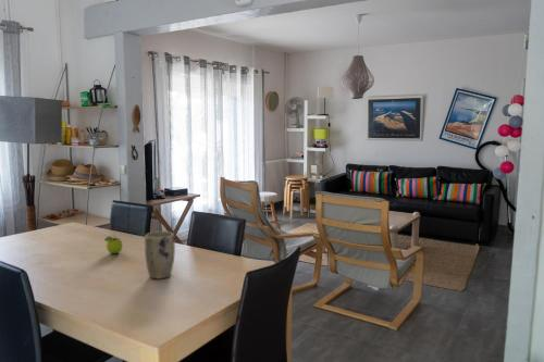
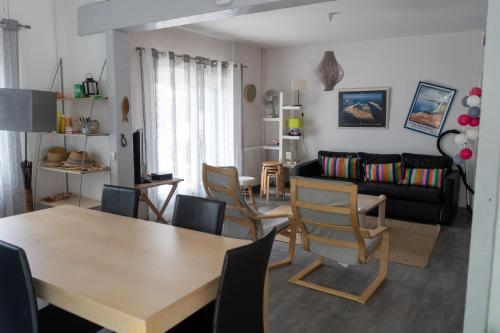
- fruit (113, 245)
- plant pot (160, 254)
